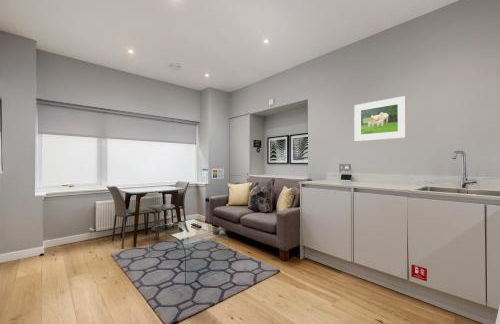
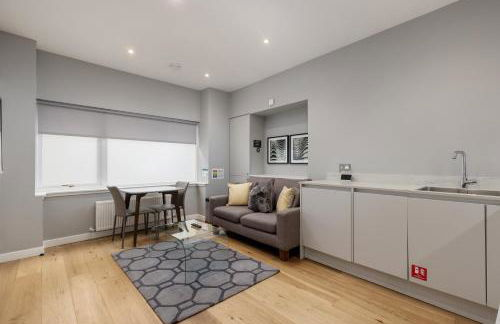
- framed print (378, 120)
